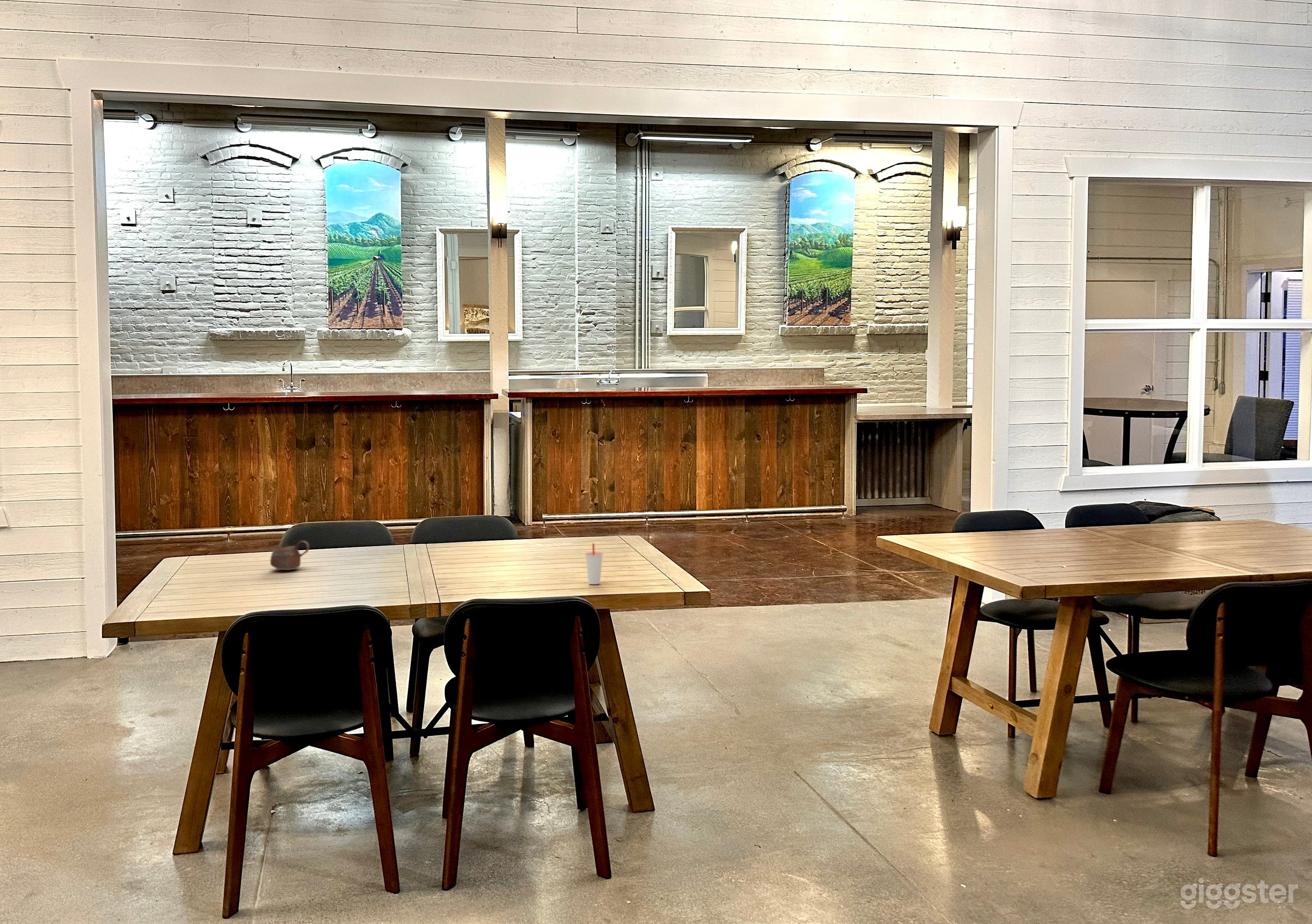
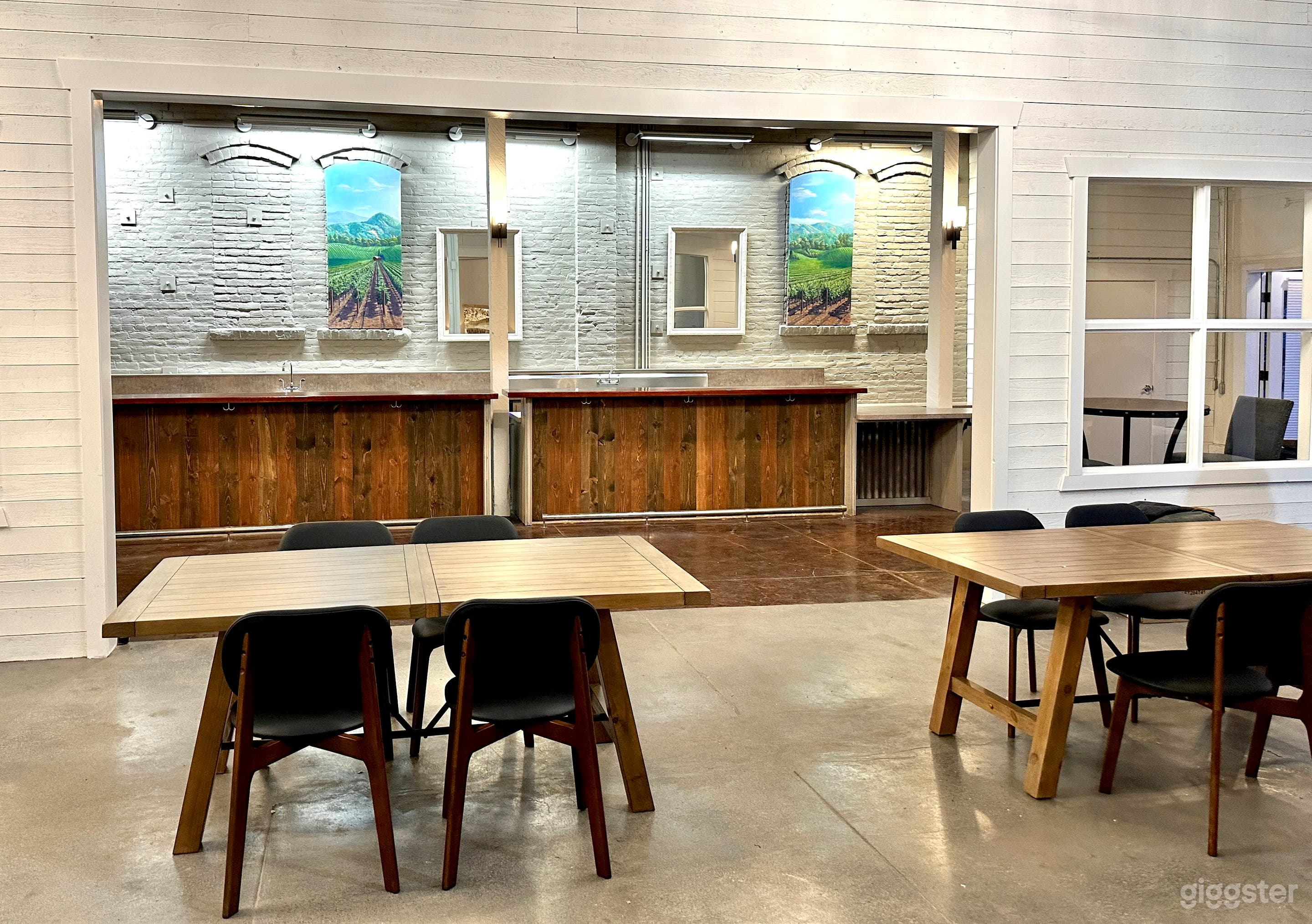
- cup (288, 555)
- cup (594, 563)
